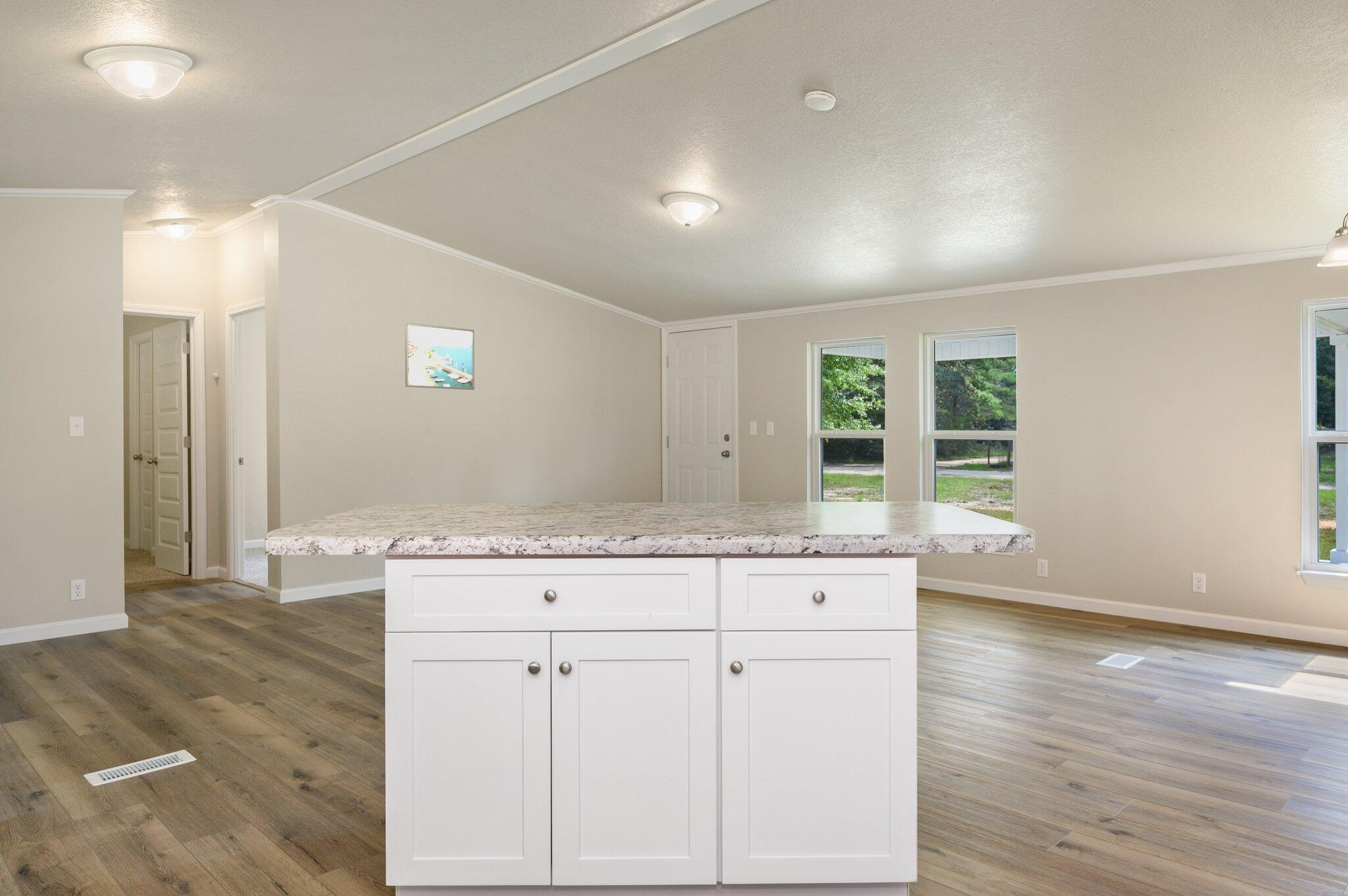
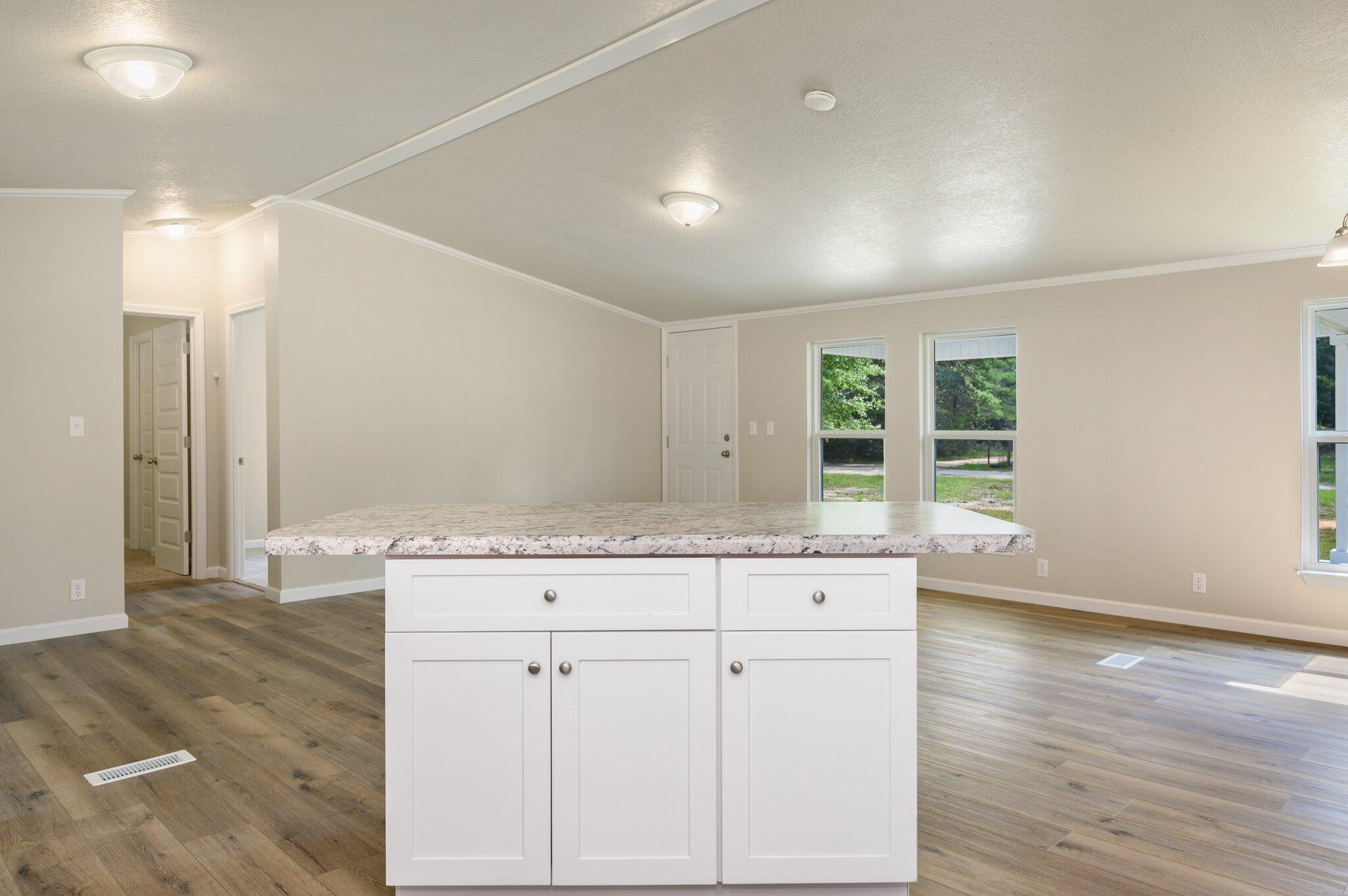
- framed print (440, 357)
